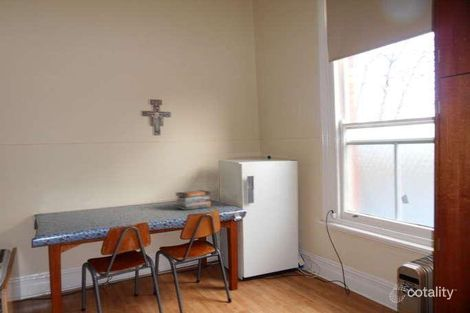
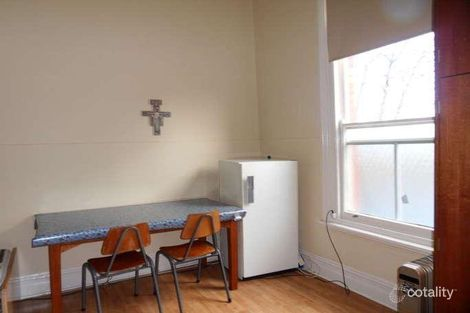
- book stack (193, 199)
